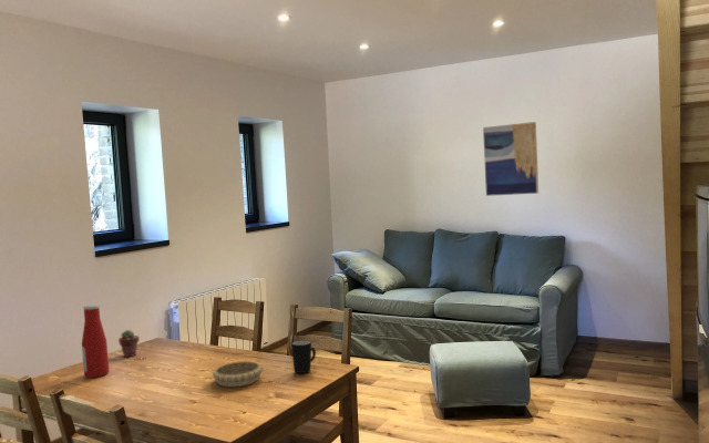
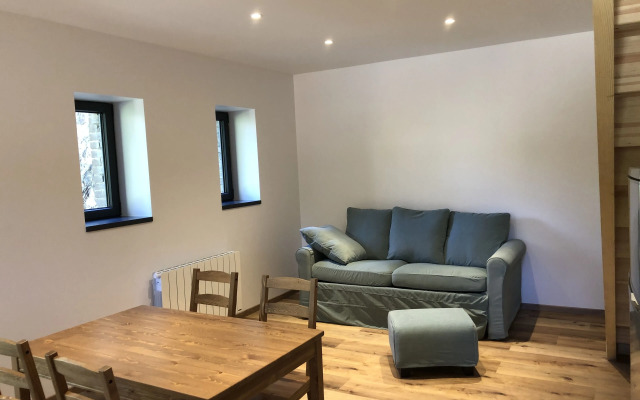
- decorative bowl (238, 373)
- mug (305, 356)
- wall art (510, 159)
- bottle (93, 340)
- potted succulent (129, 342)
